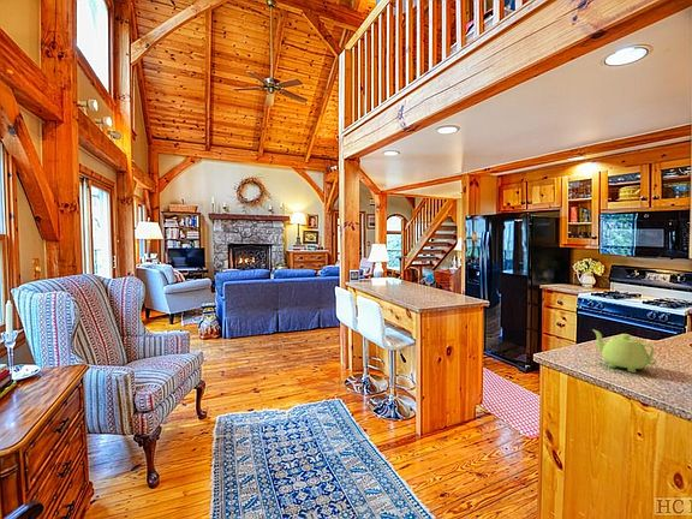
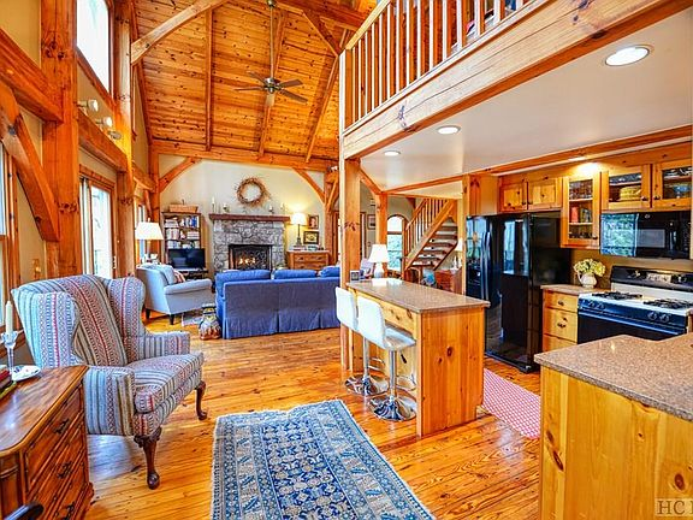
- teapot (621, 350)
